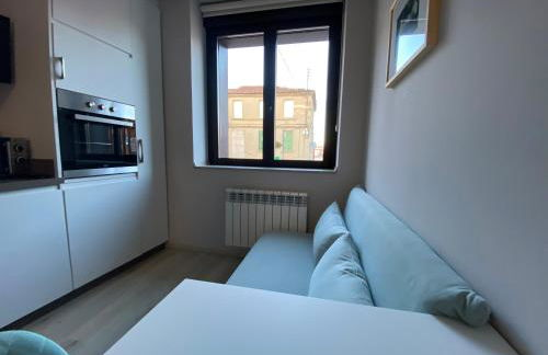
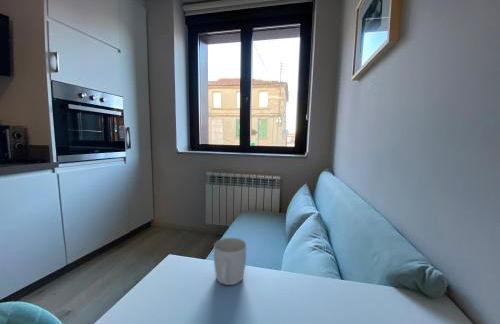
+ mug (228, 264)
